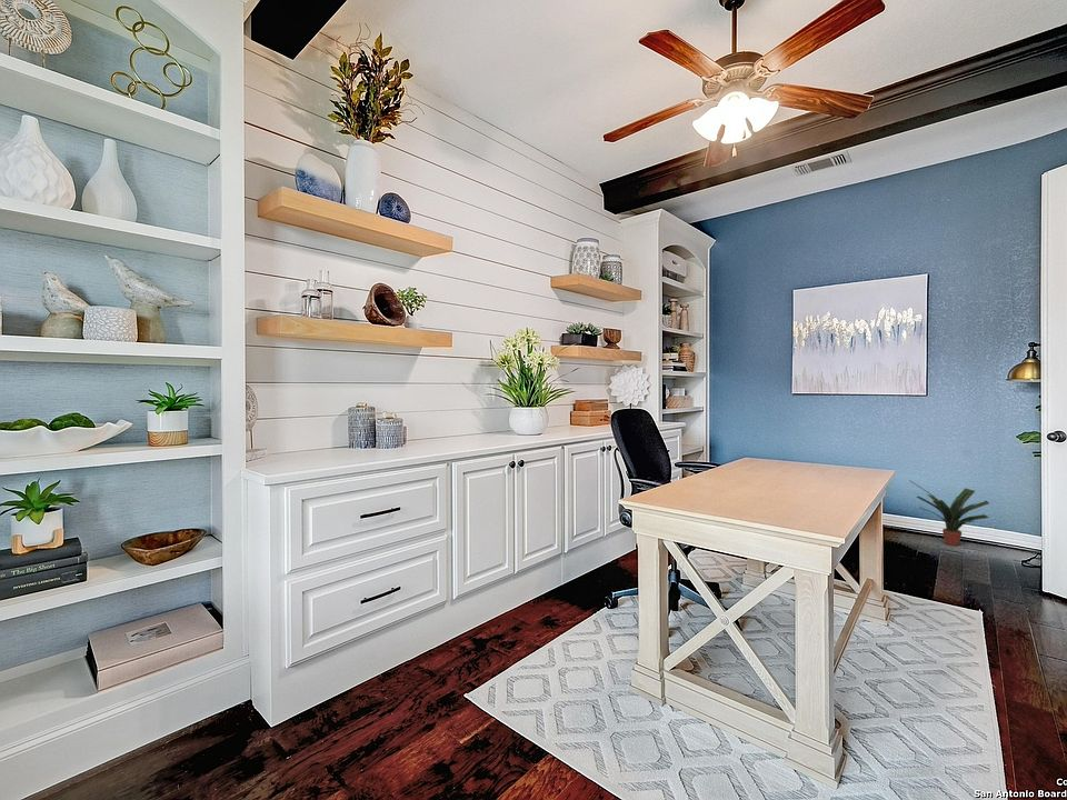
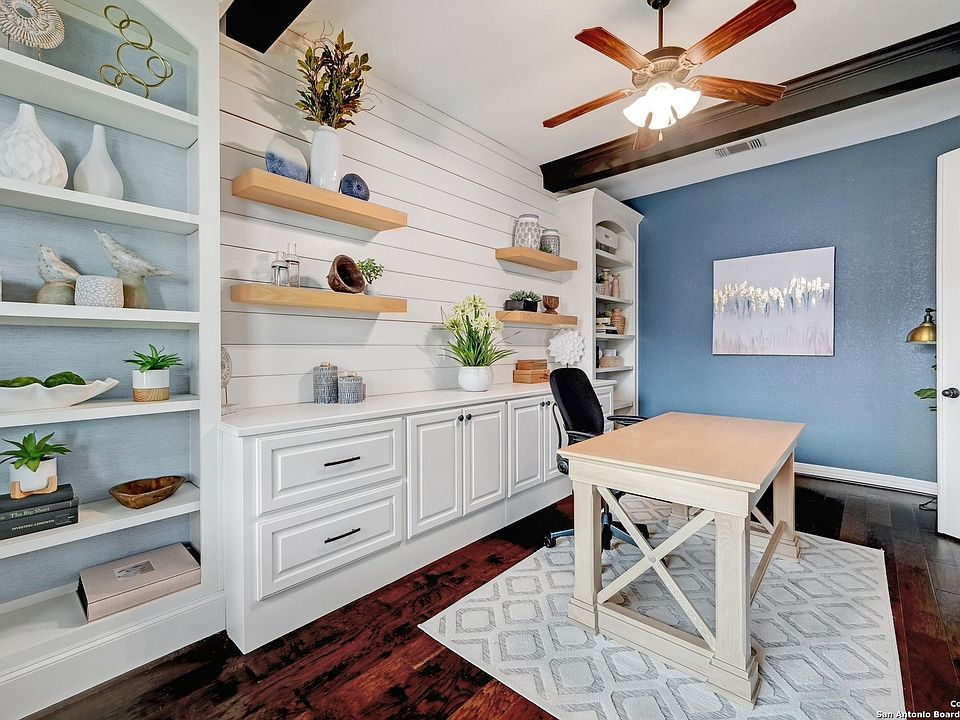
- potted plant (947, 512)
